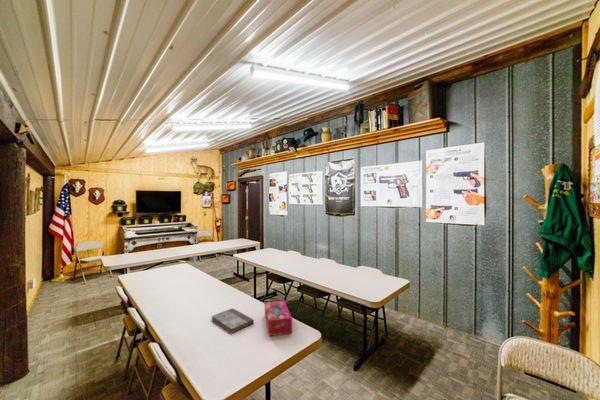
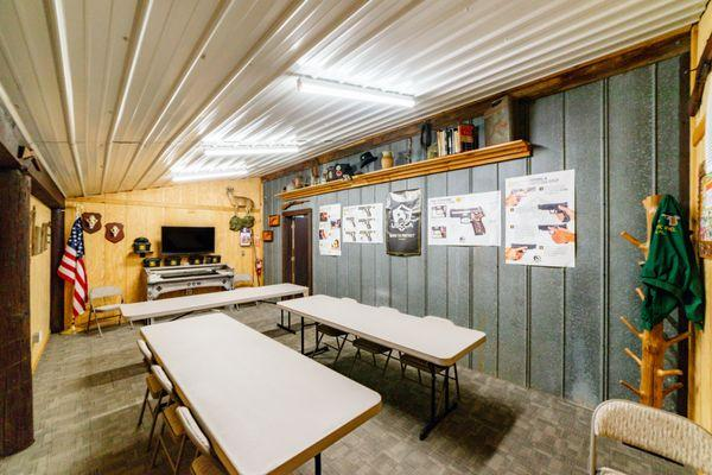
- book (232, 319)
- tissue box (277, 316)
